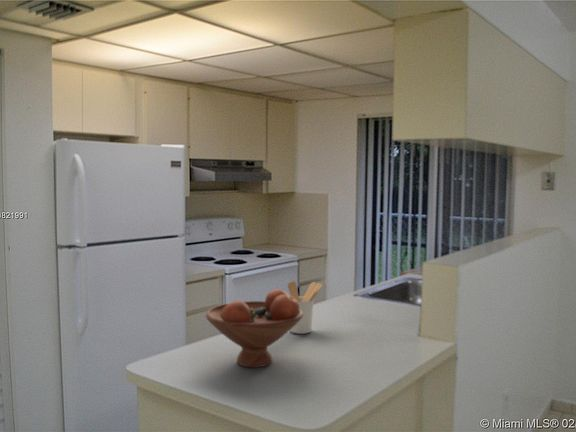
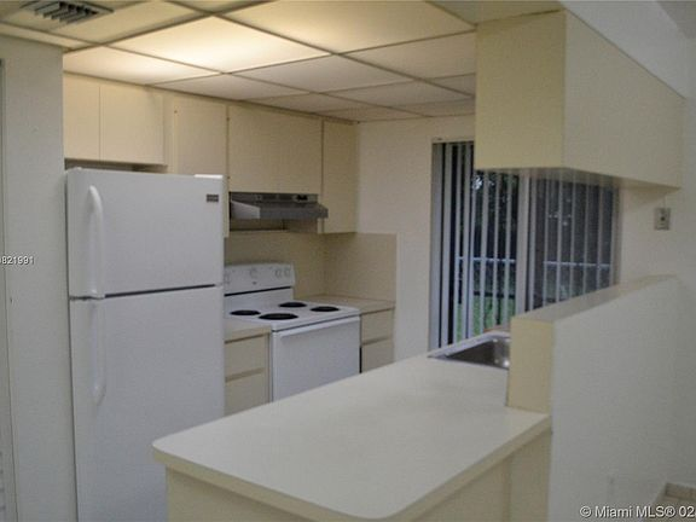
- utensil holder (305, 306)
- fruit bowl (254, 327)
